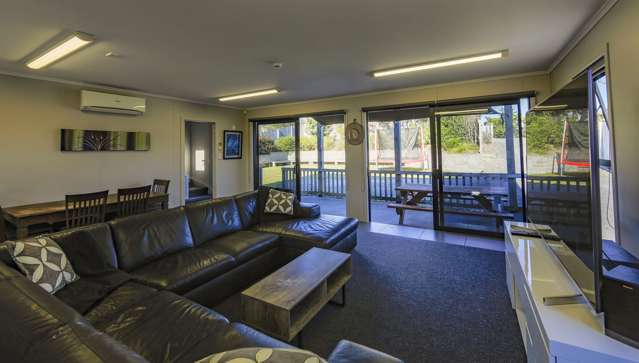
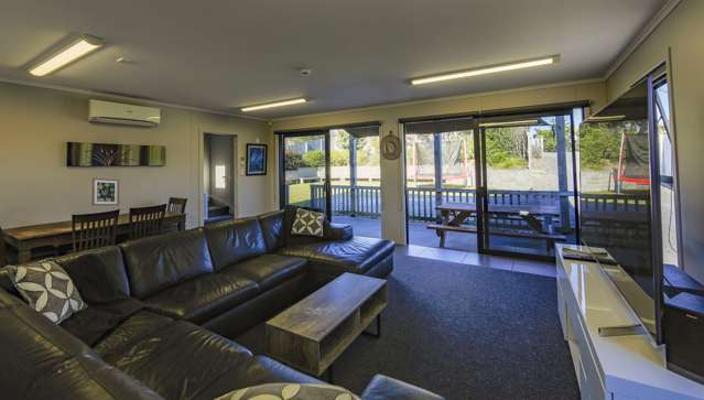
+ wall art (106, 192)
